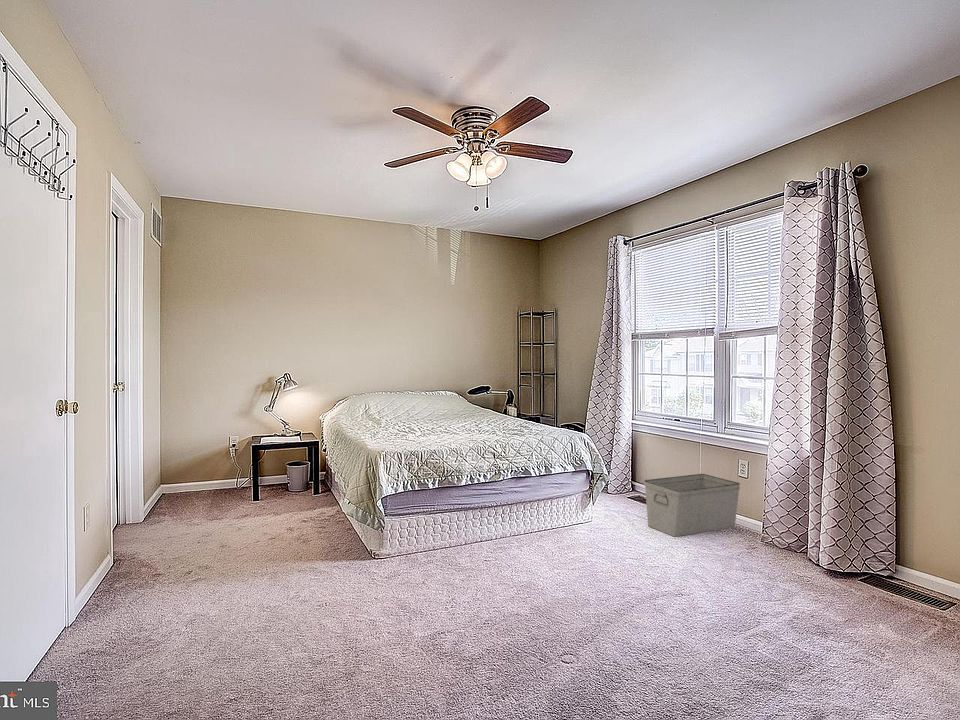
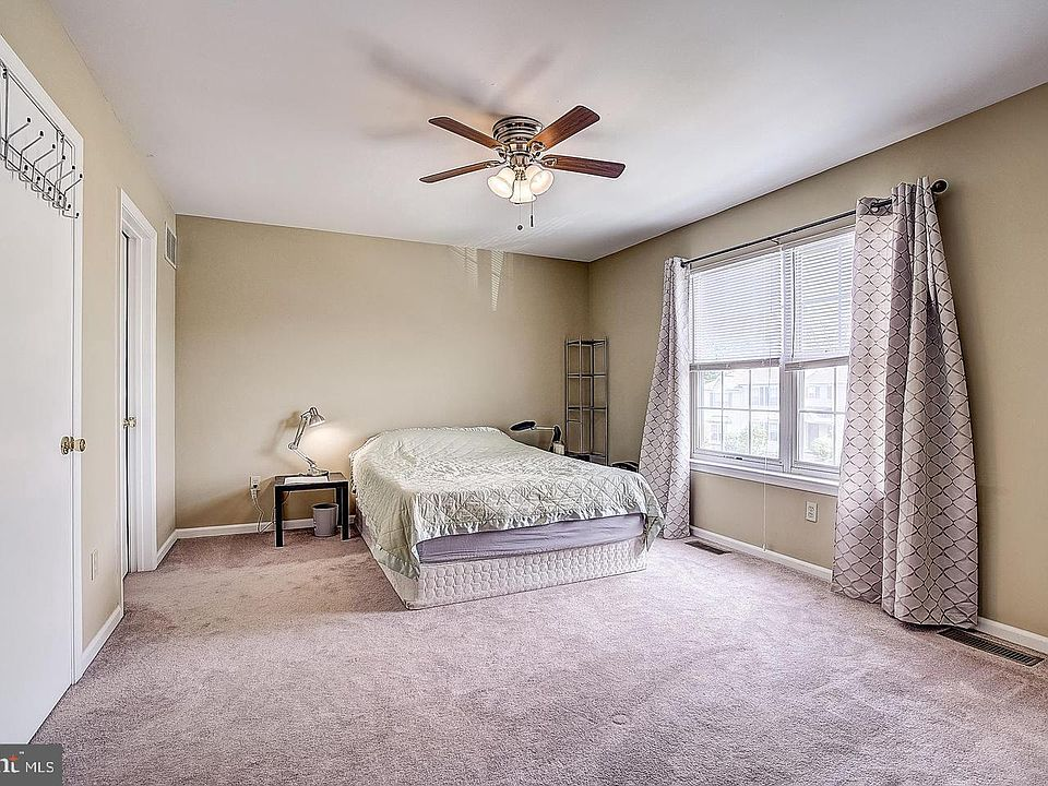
- storage bin (691, 503)
